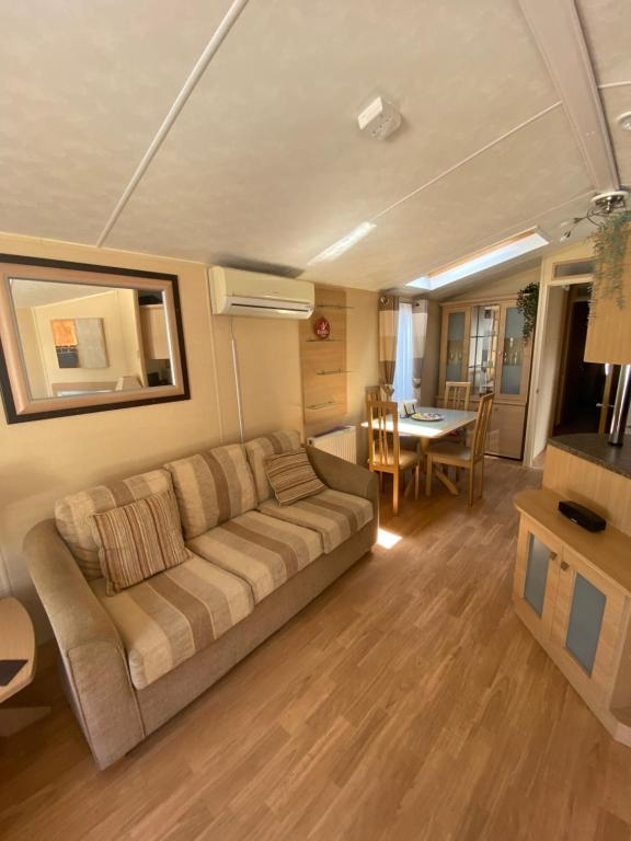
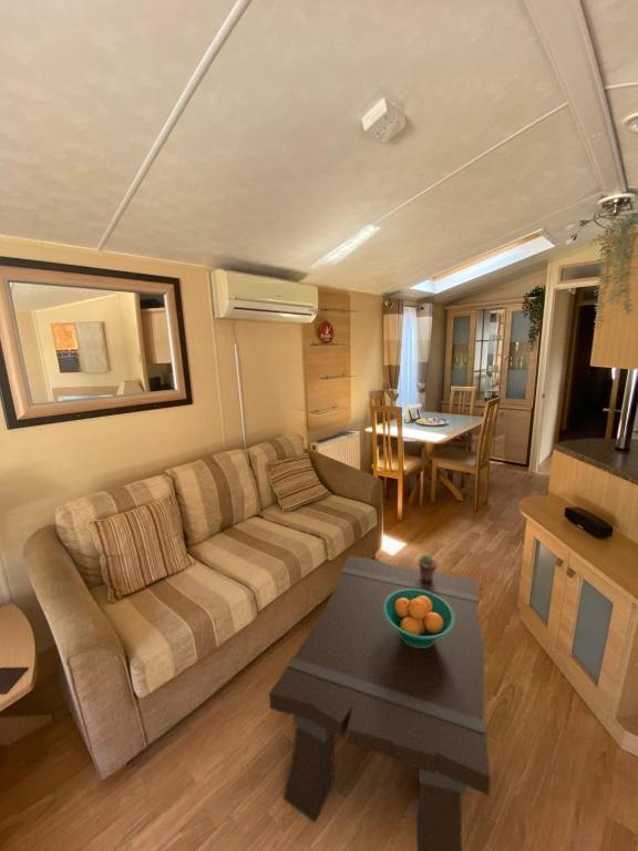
+ potted succulent (426, 565)
+ coffee table (393, 666)
+ fruit bowl (418, 616)
